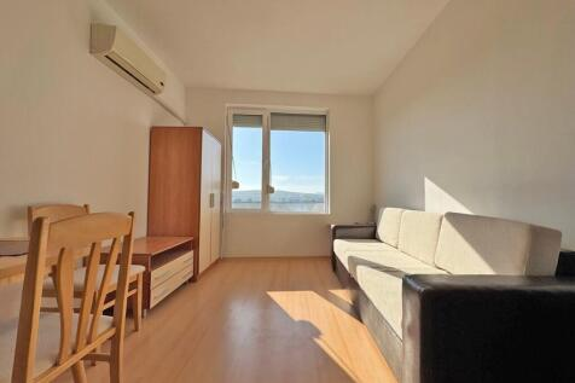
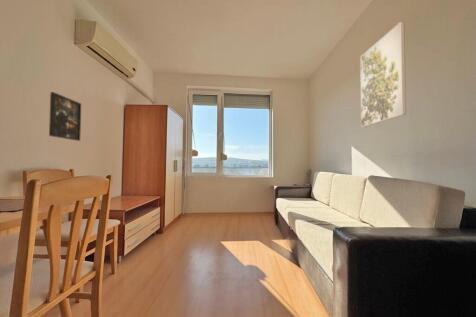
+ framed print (66, 118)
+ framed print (379, 81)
